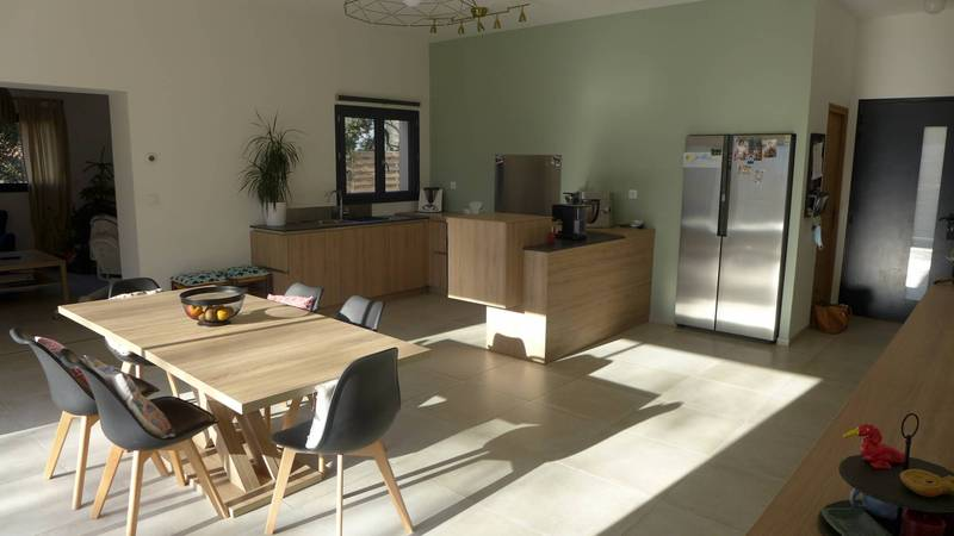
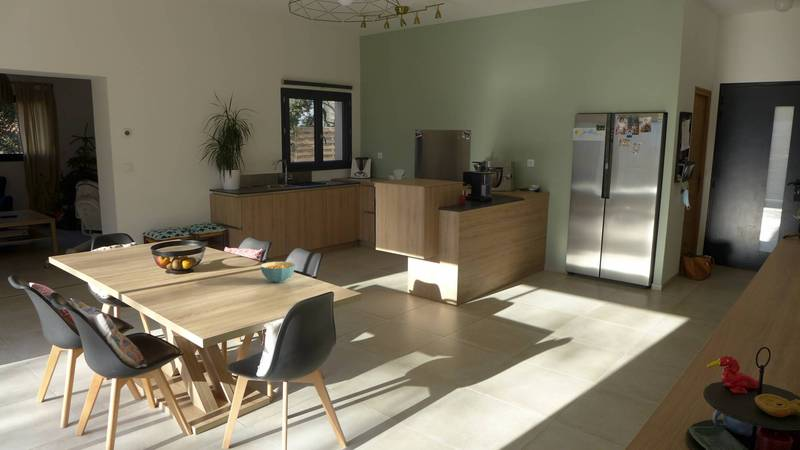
+ cereal bowl (278, 273)
